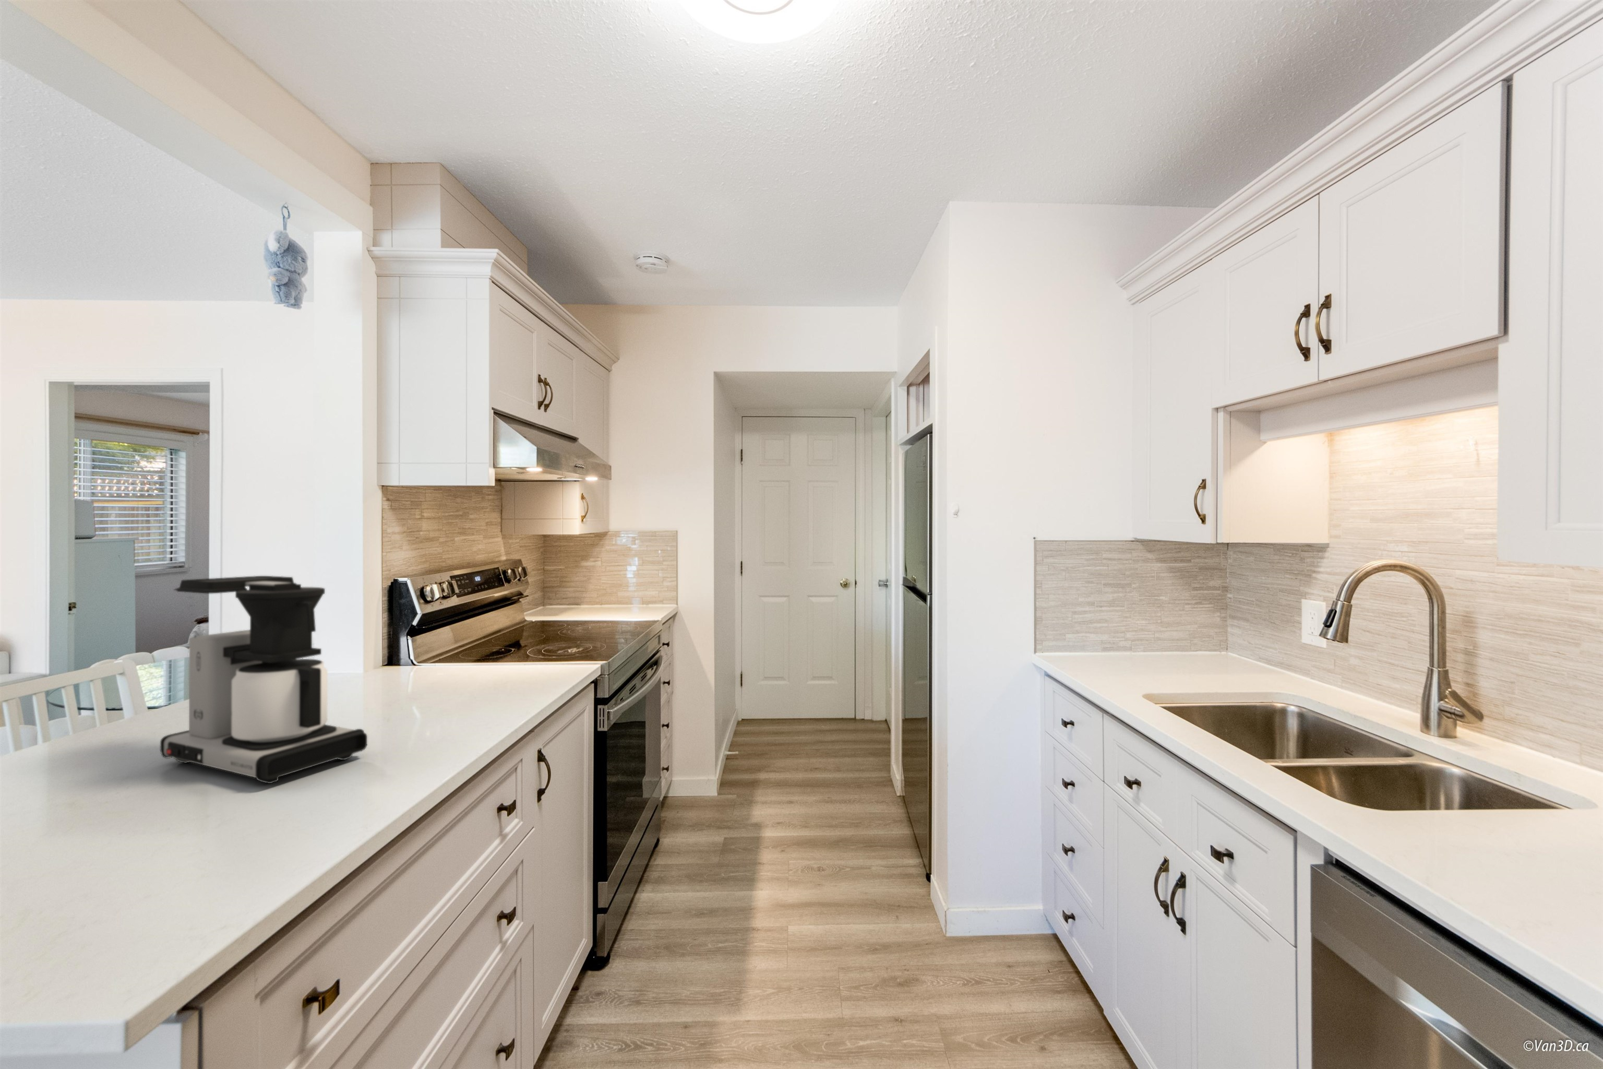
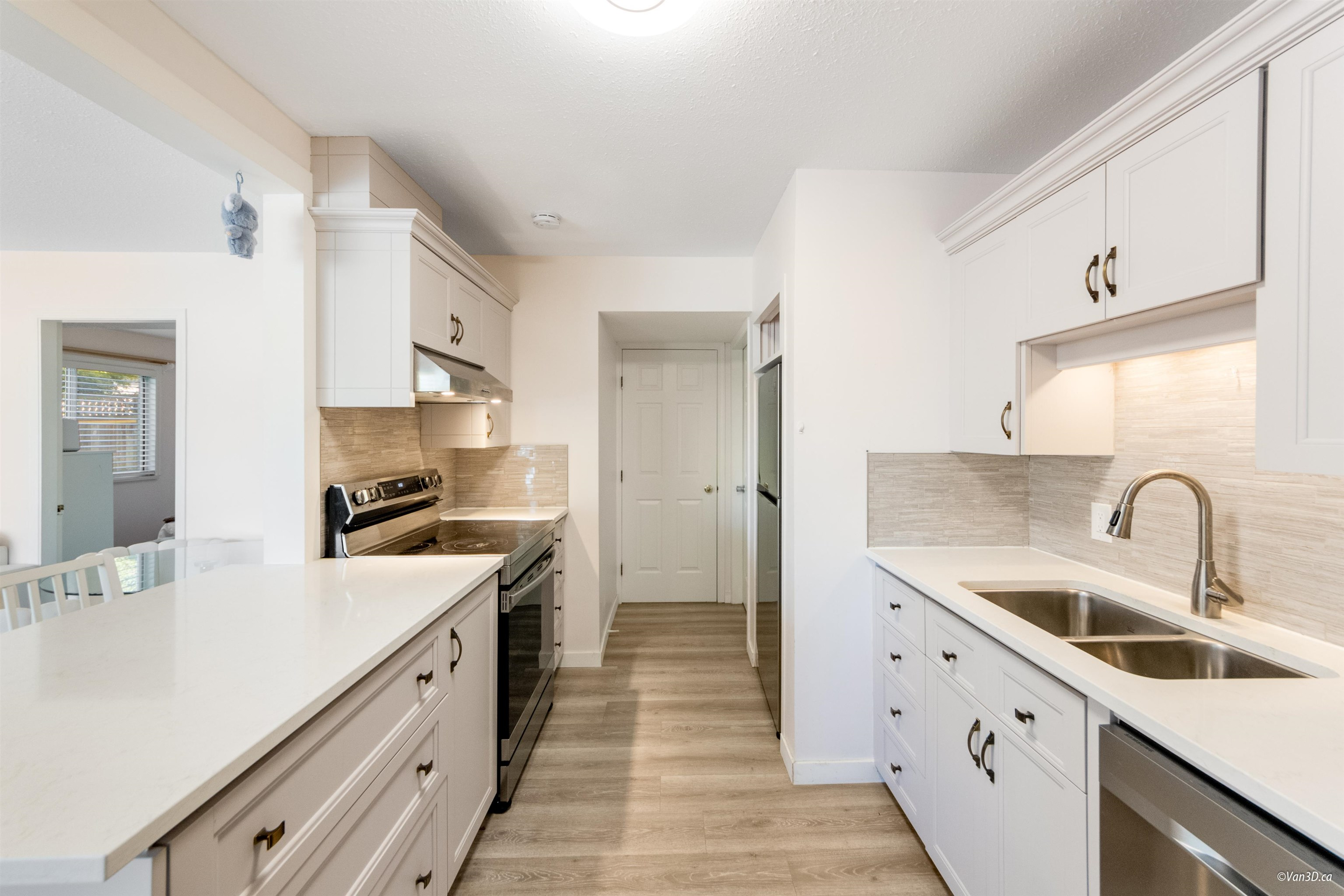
- coffee maker (266, 669)
